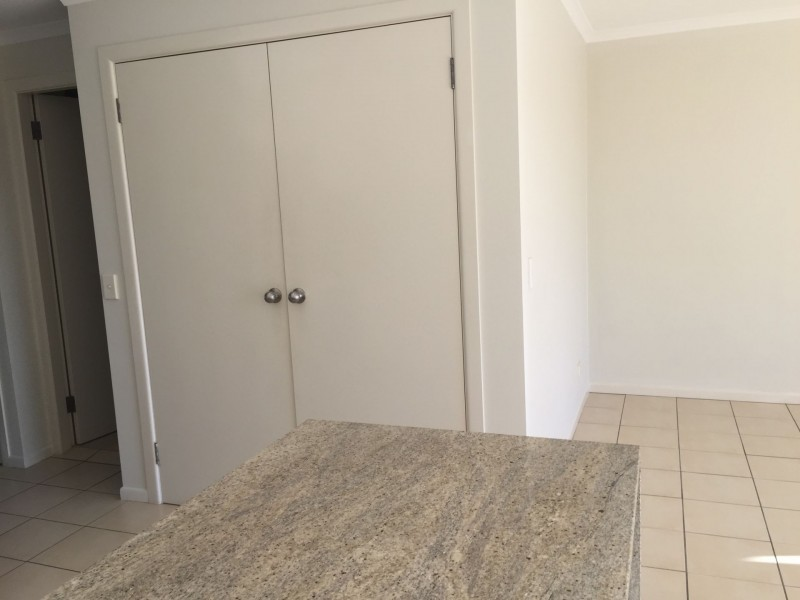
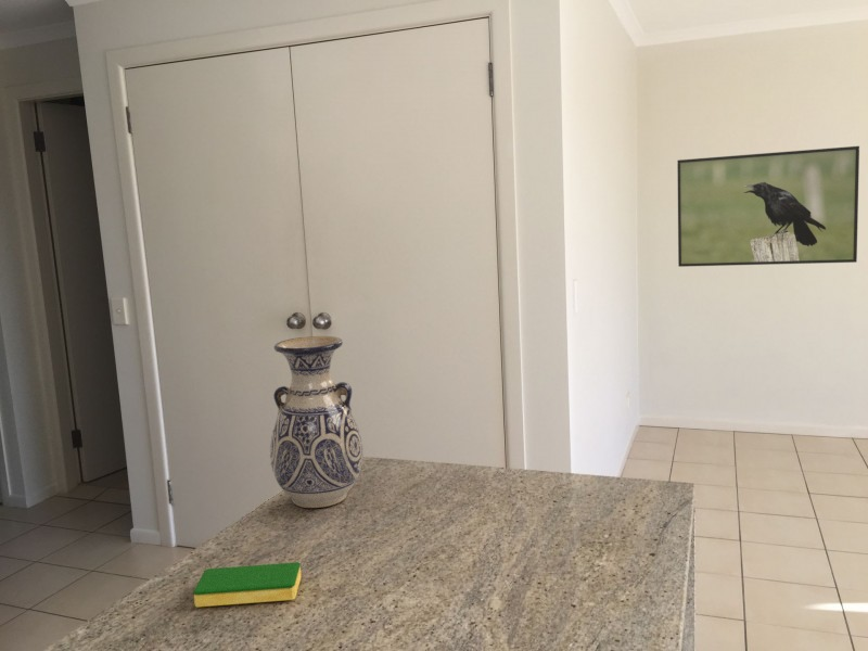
+ vase (314, 421)
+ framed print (764, 209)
+ dish sponge (248, 584)
